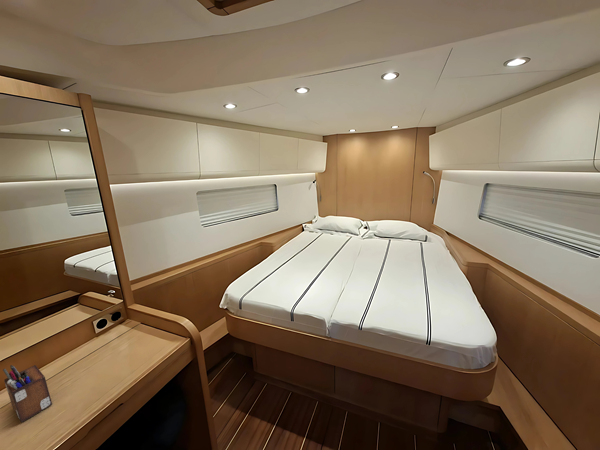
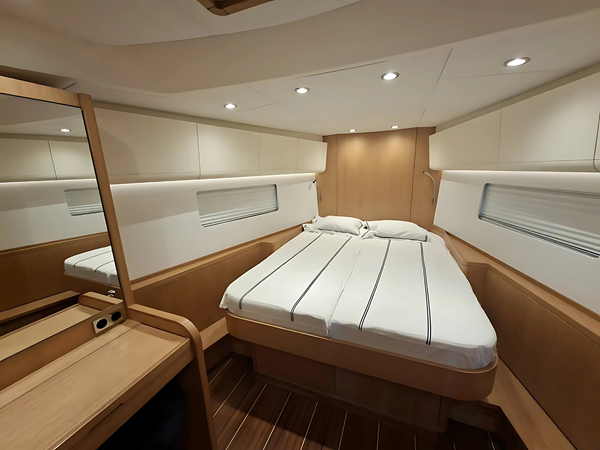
- desk organizer (27, 386)
